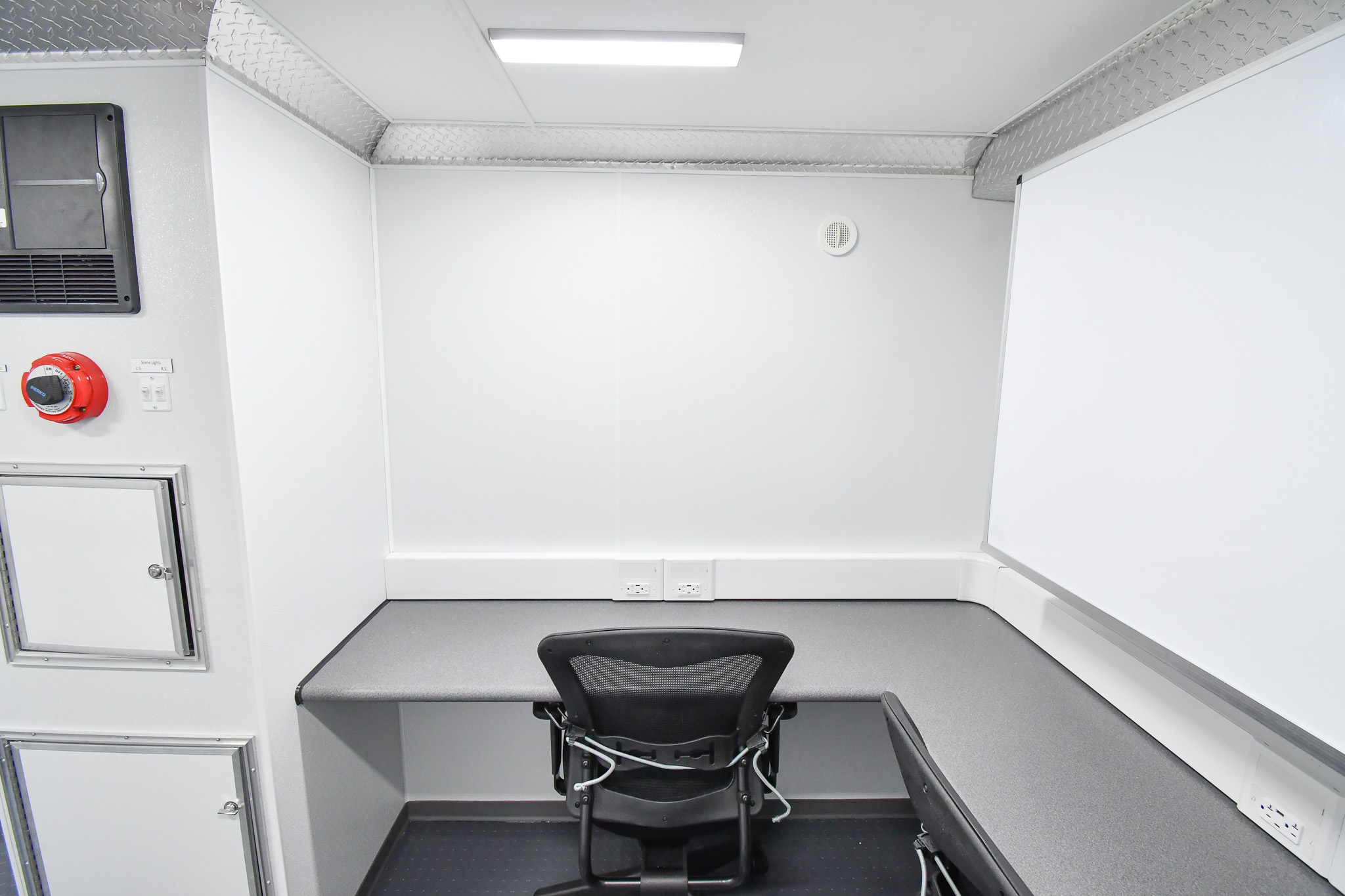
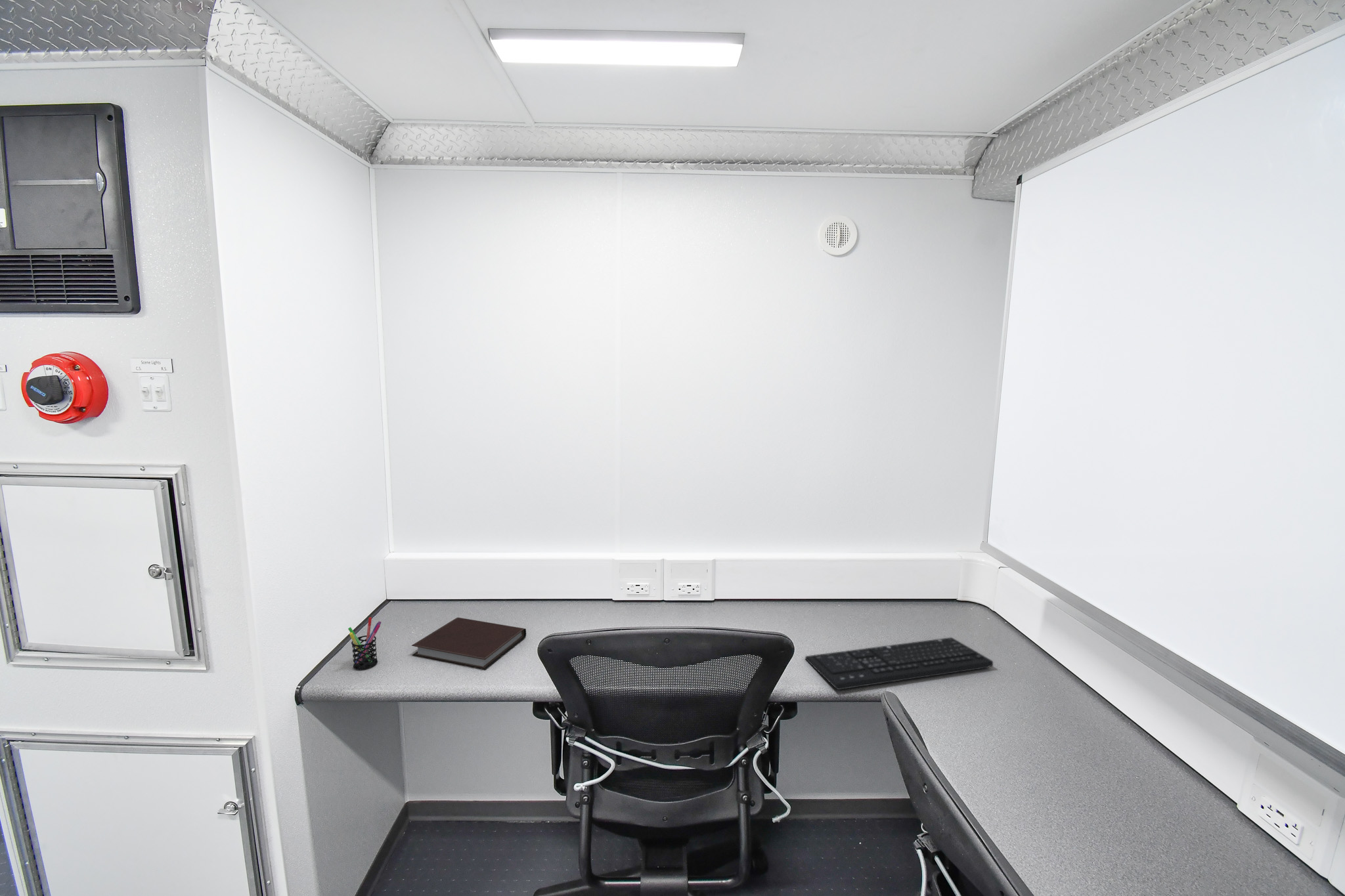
+ keyboard (897, 659)
+ pen holder (362, 642)
+ notebook (471, 641)
